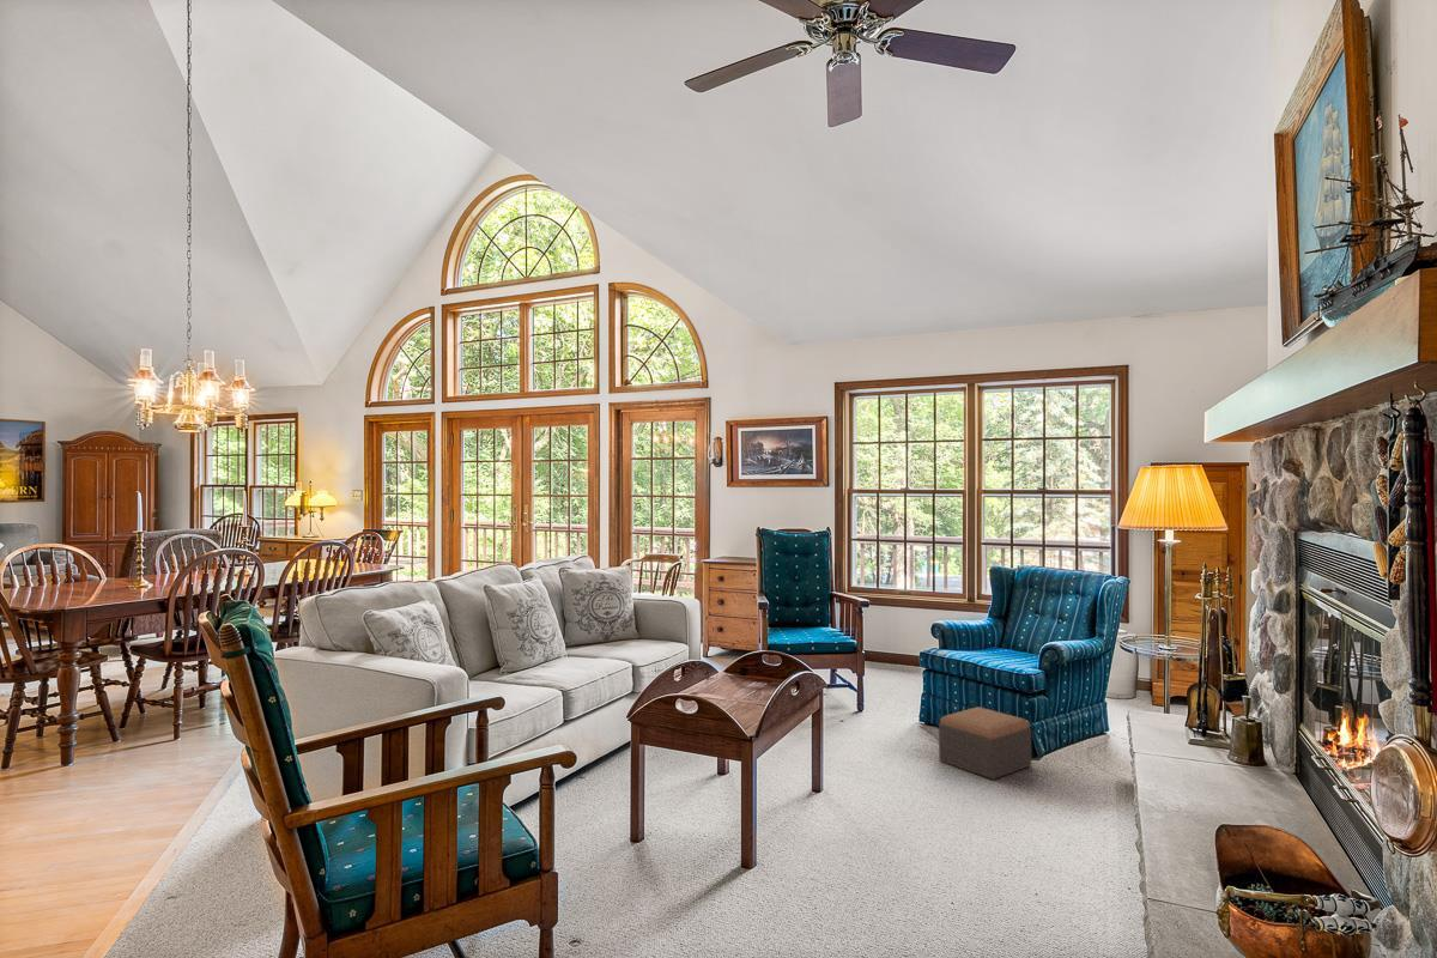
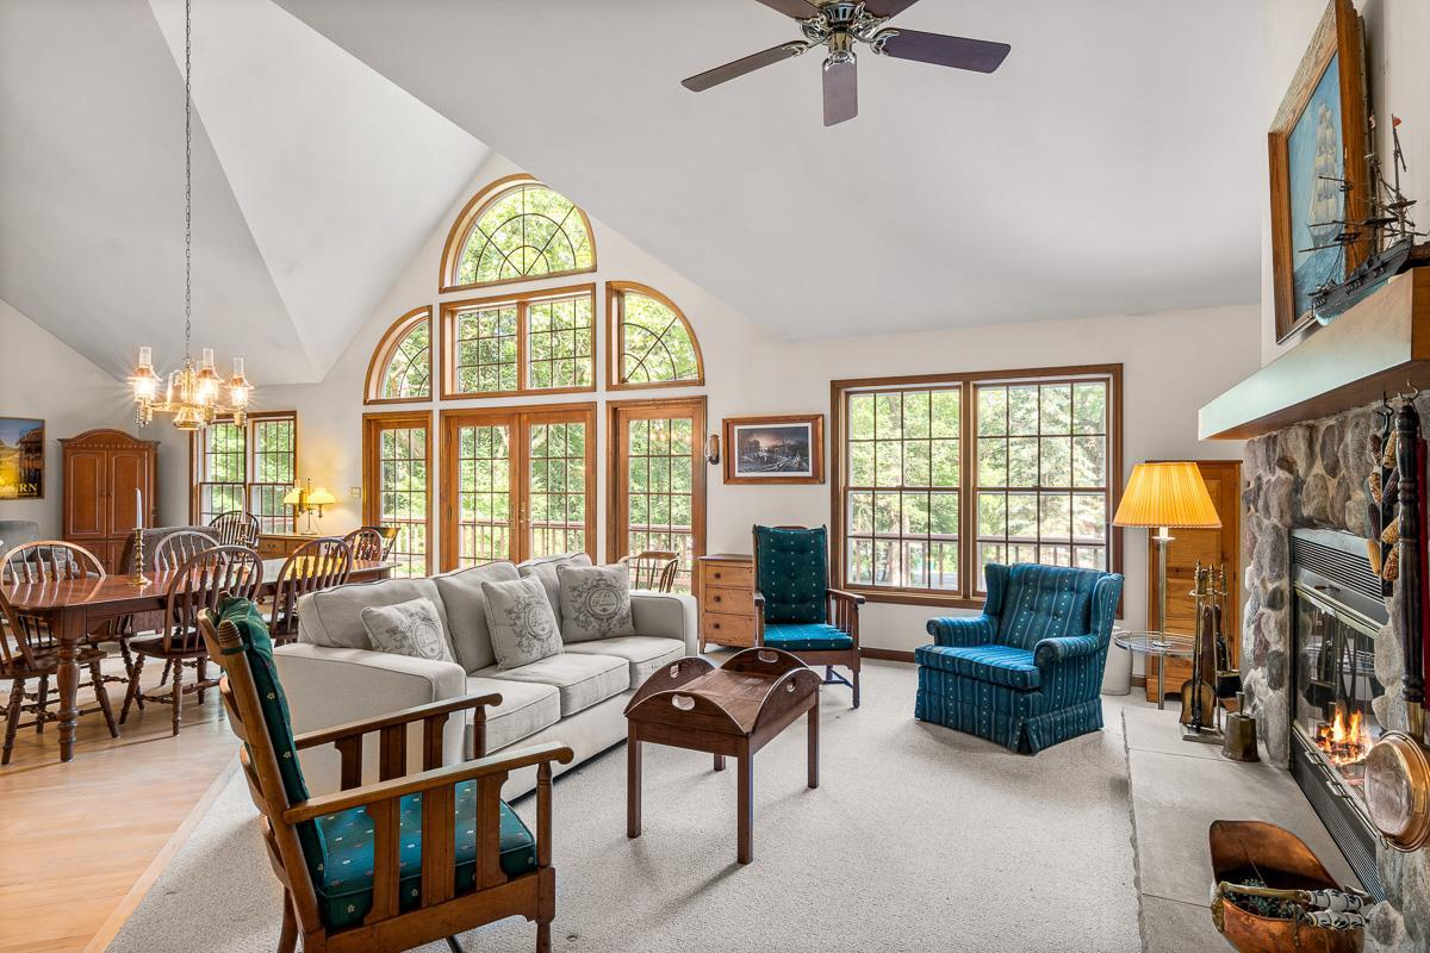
- footstool (984, 739)
